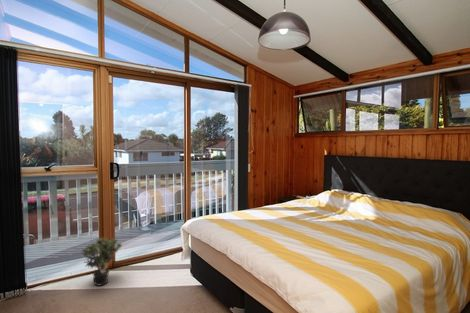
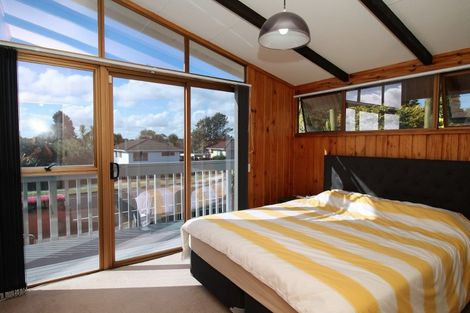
- potted plant (103, 260)
